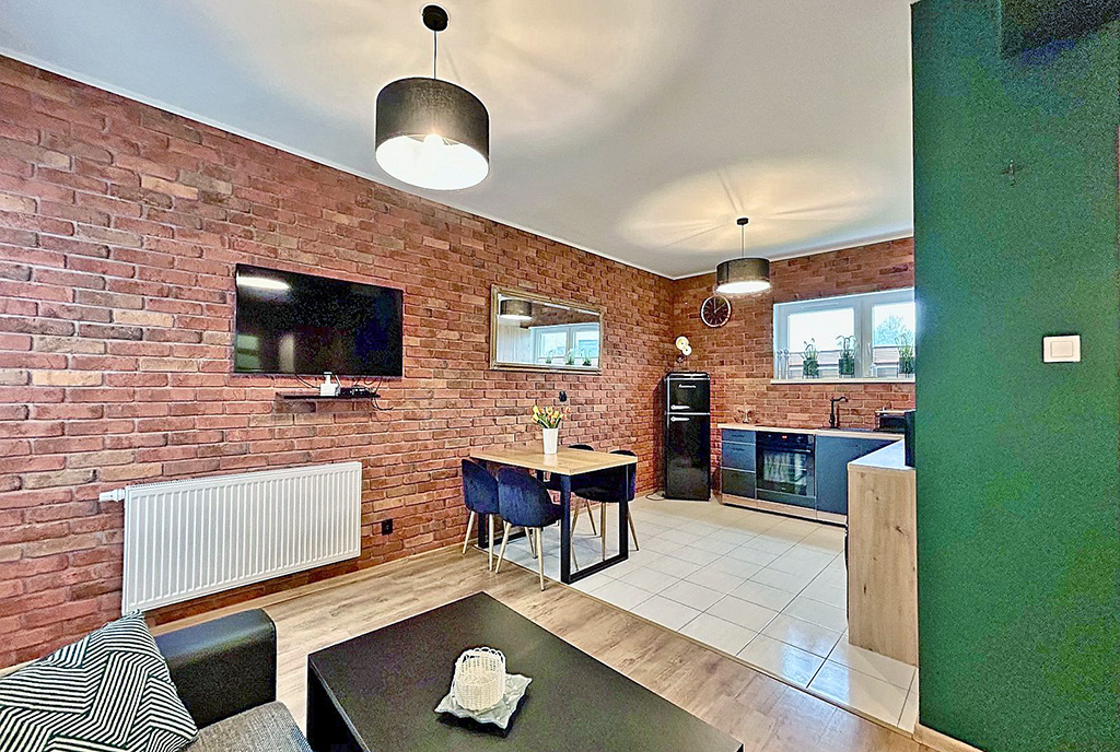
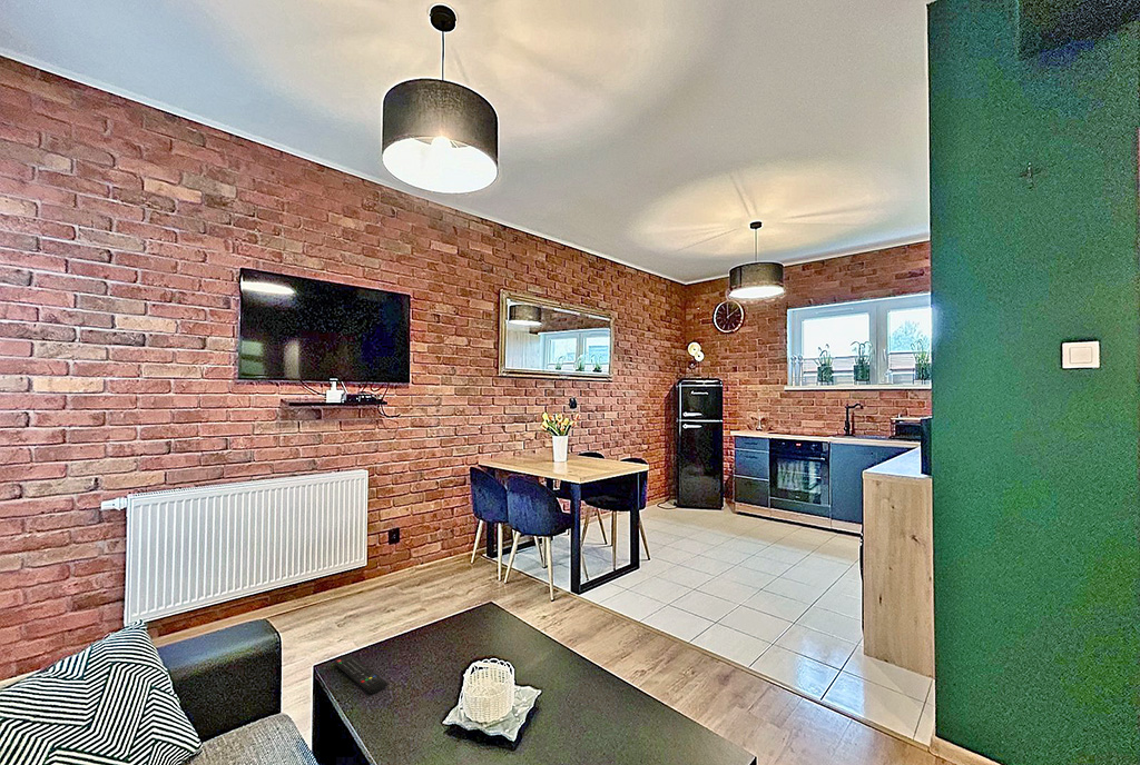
+ remote control (358, 673)
